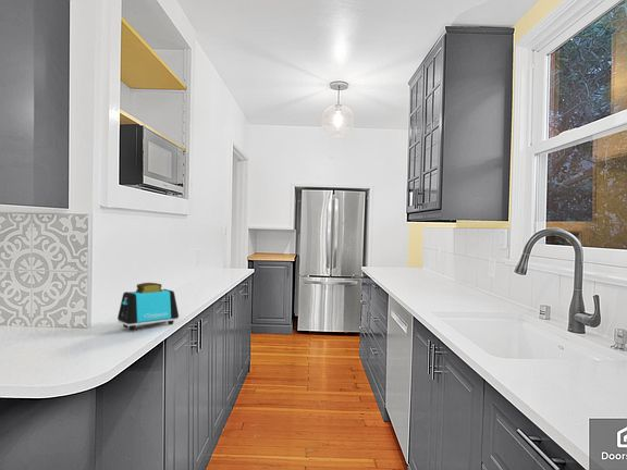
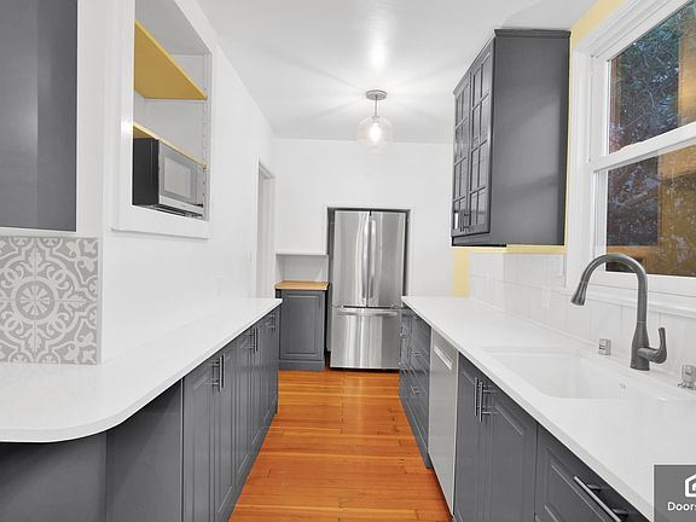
- toaster (148, 304)
